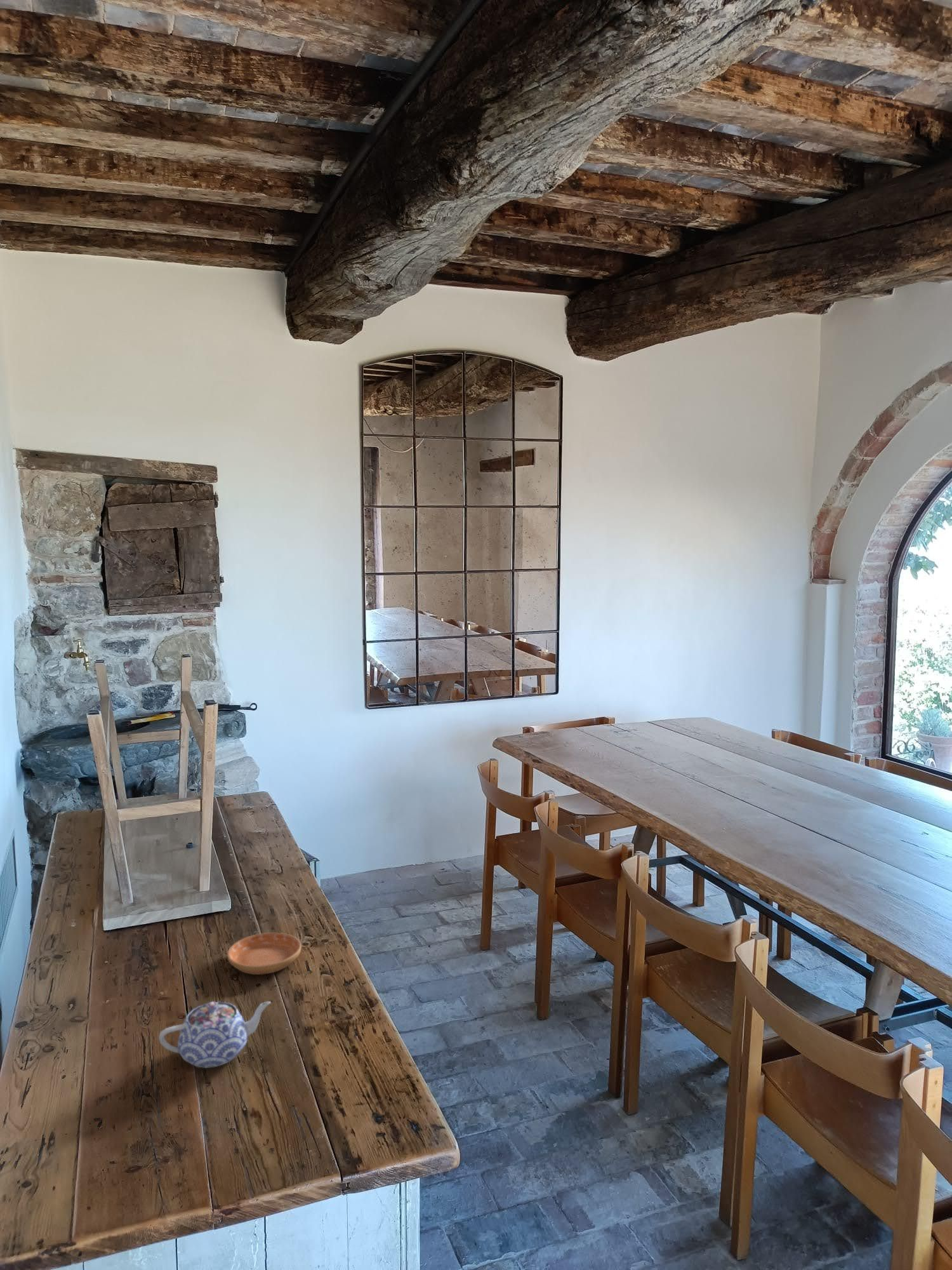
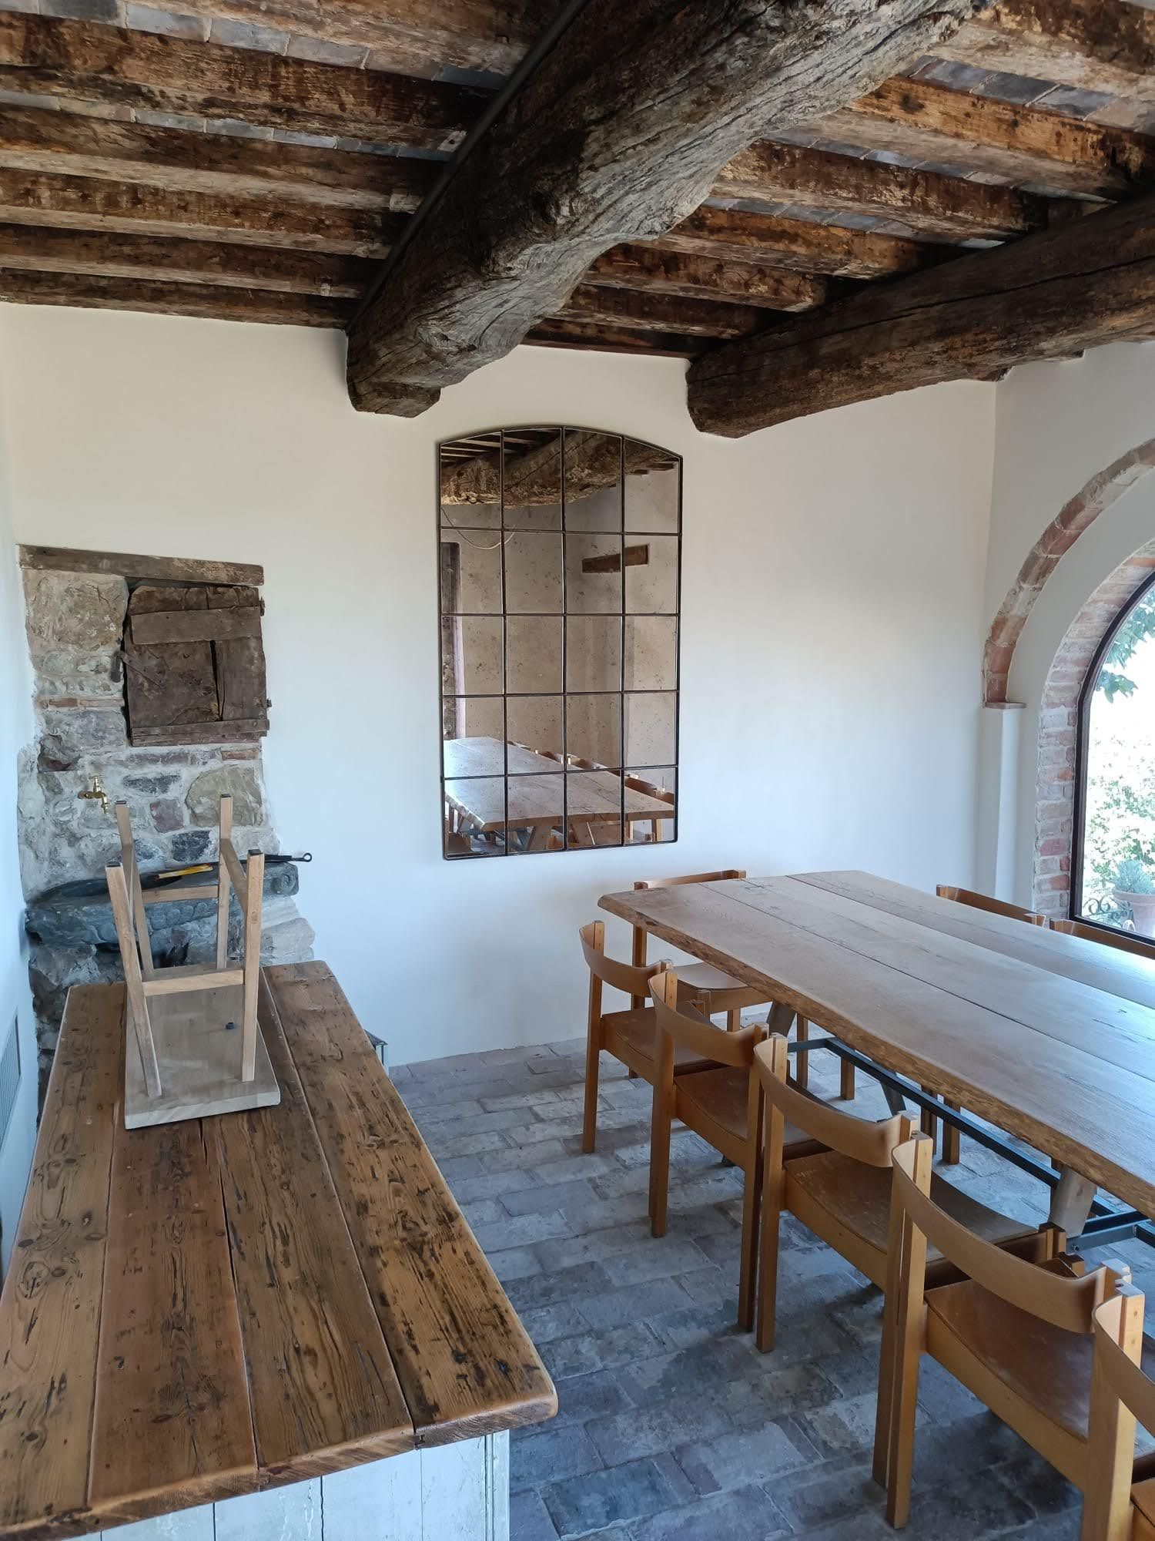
- saucer (265, 954)
- teapot (216, 1028)
